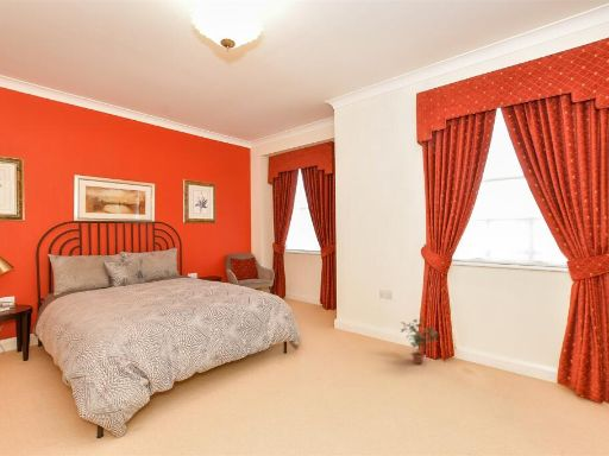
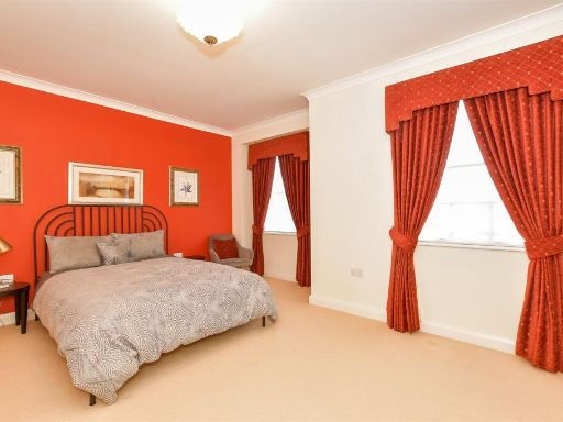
- potted plant (417, 340)
